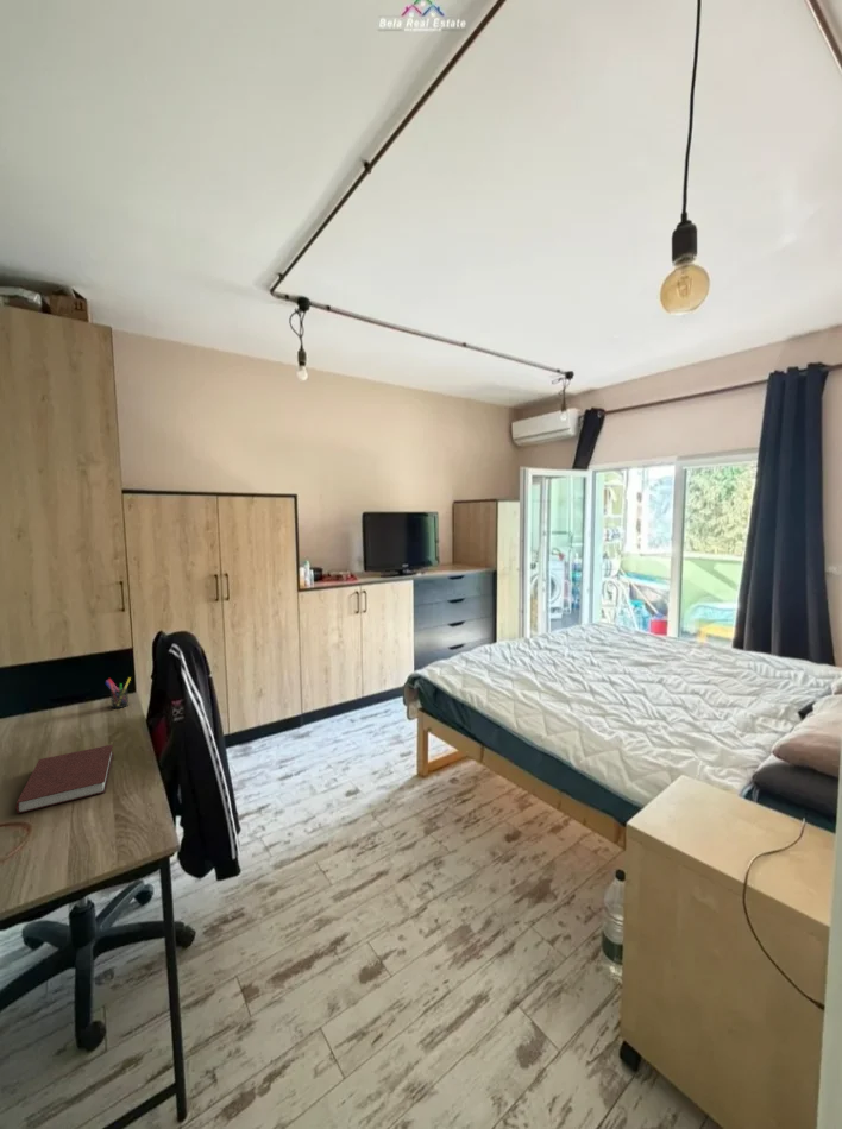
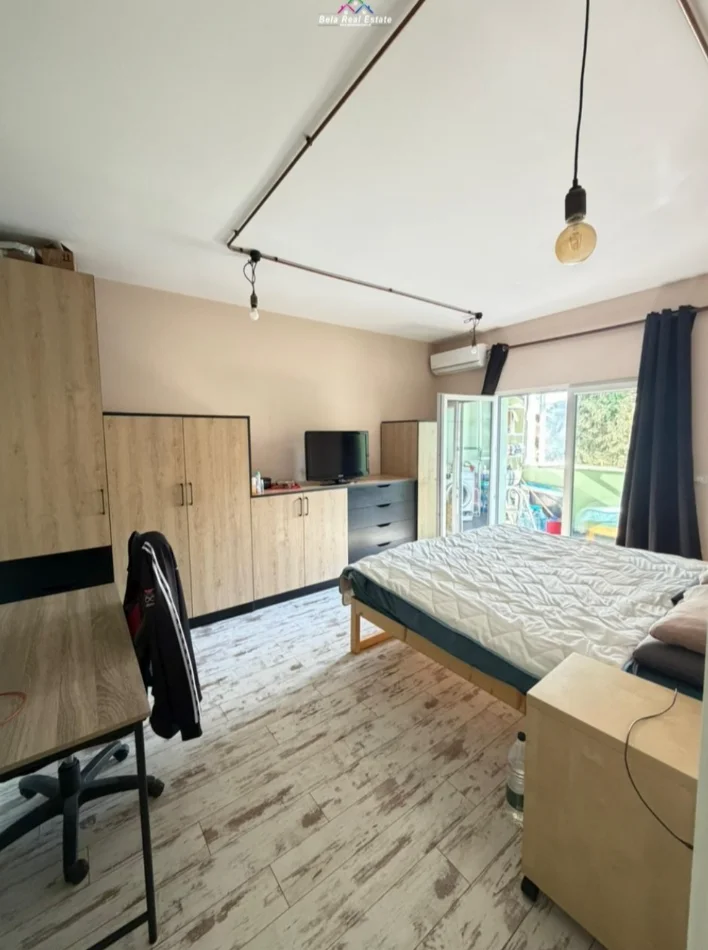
- pen holder (118, 692)
- notebook (70, 775)
